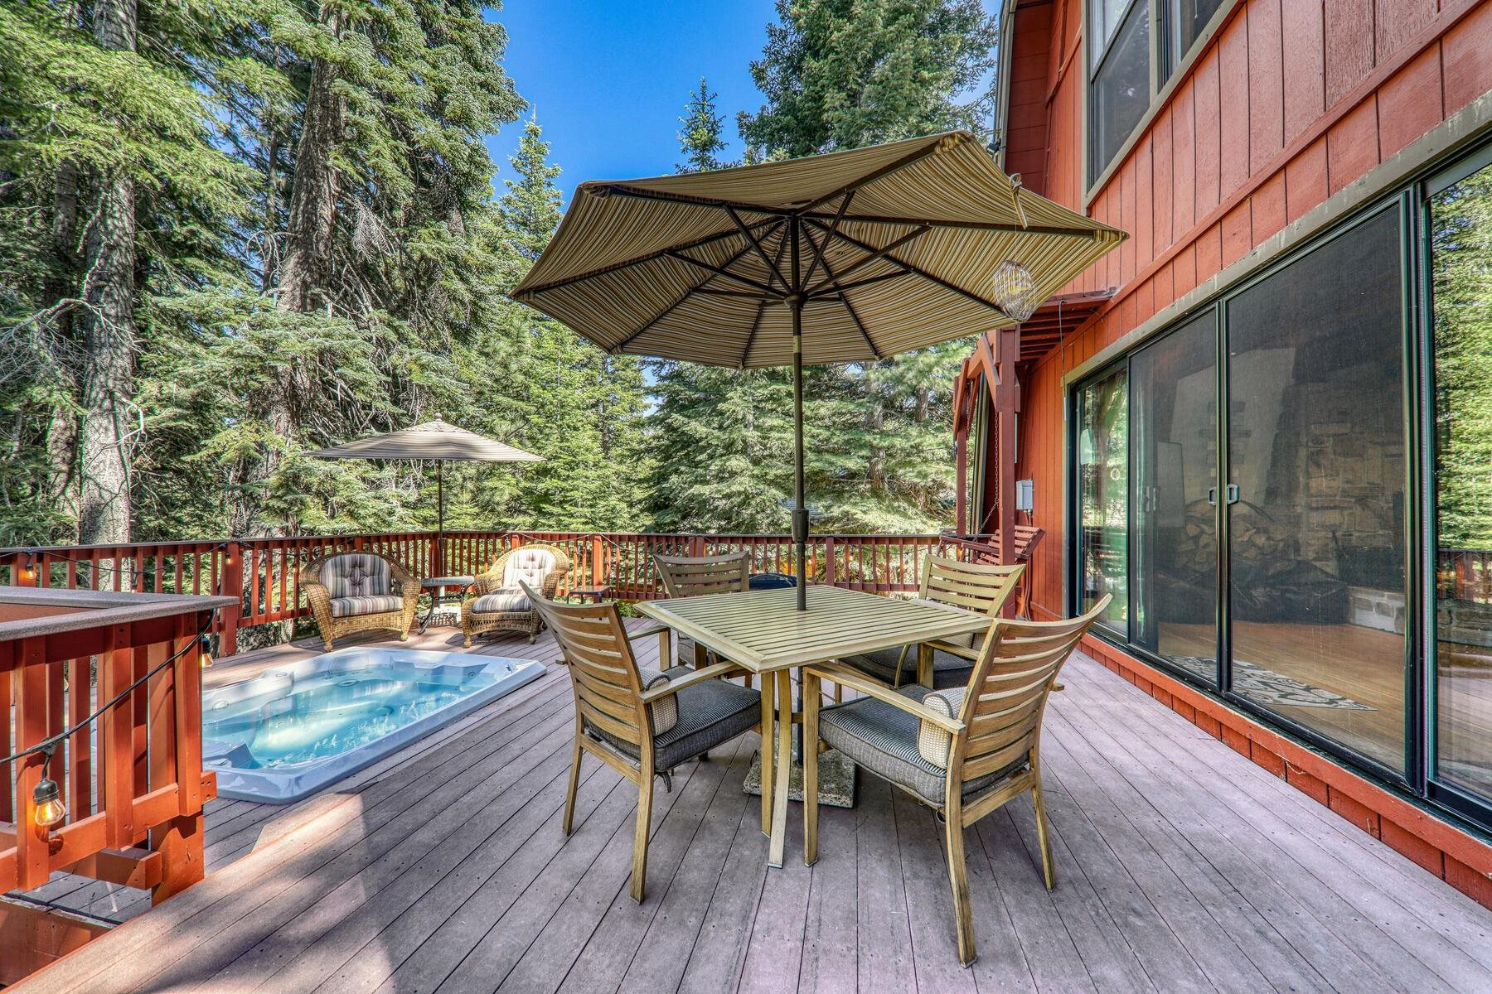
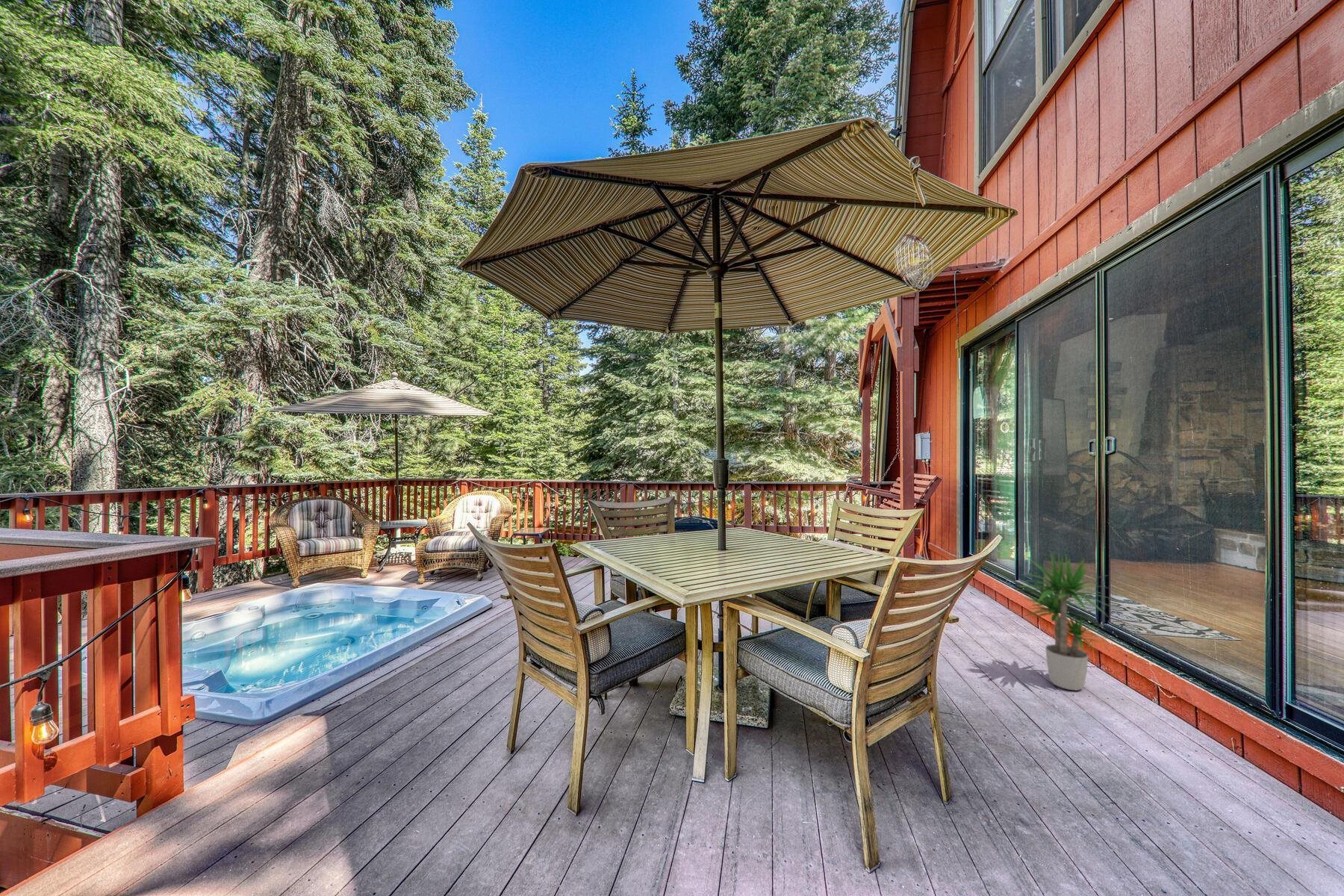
+ potted plant (1060, 618)
